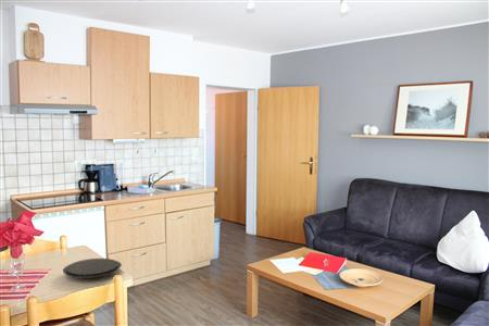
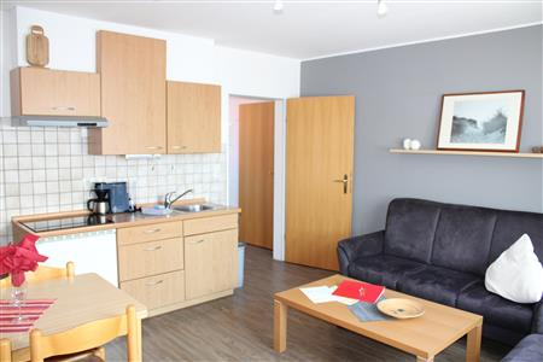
- plate (92, 271)
